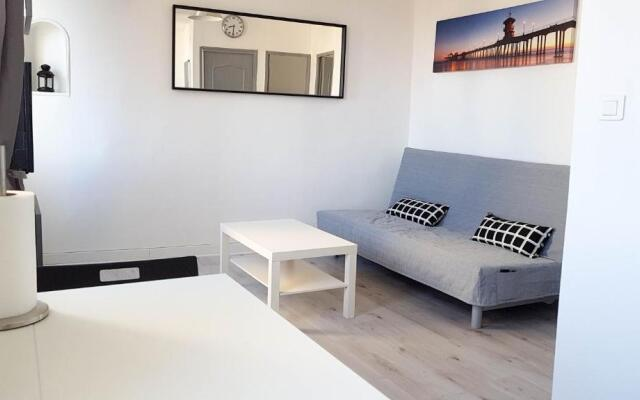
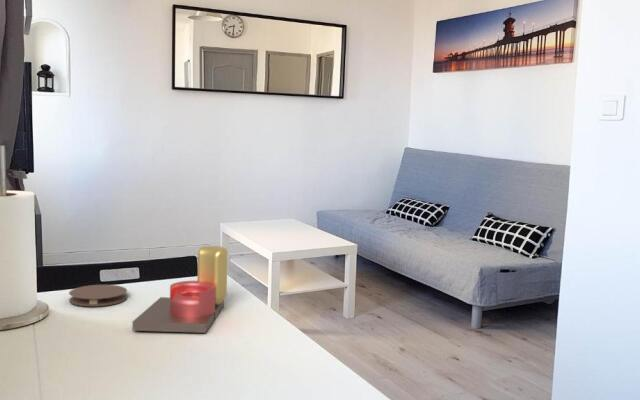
+ candle (184, 284)
+ coaster (98, 294)
